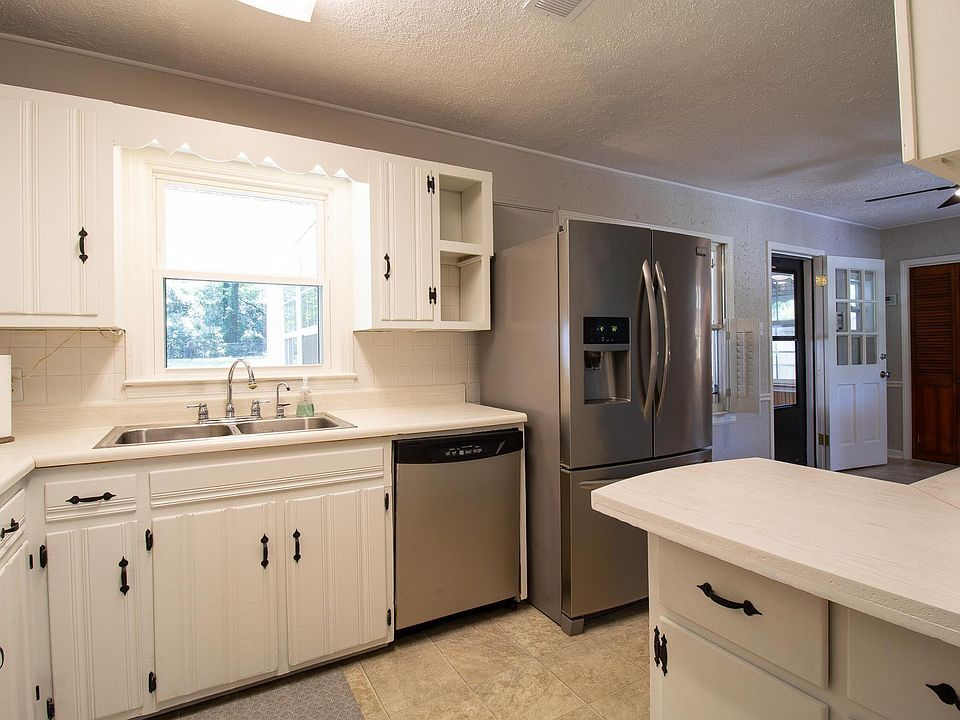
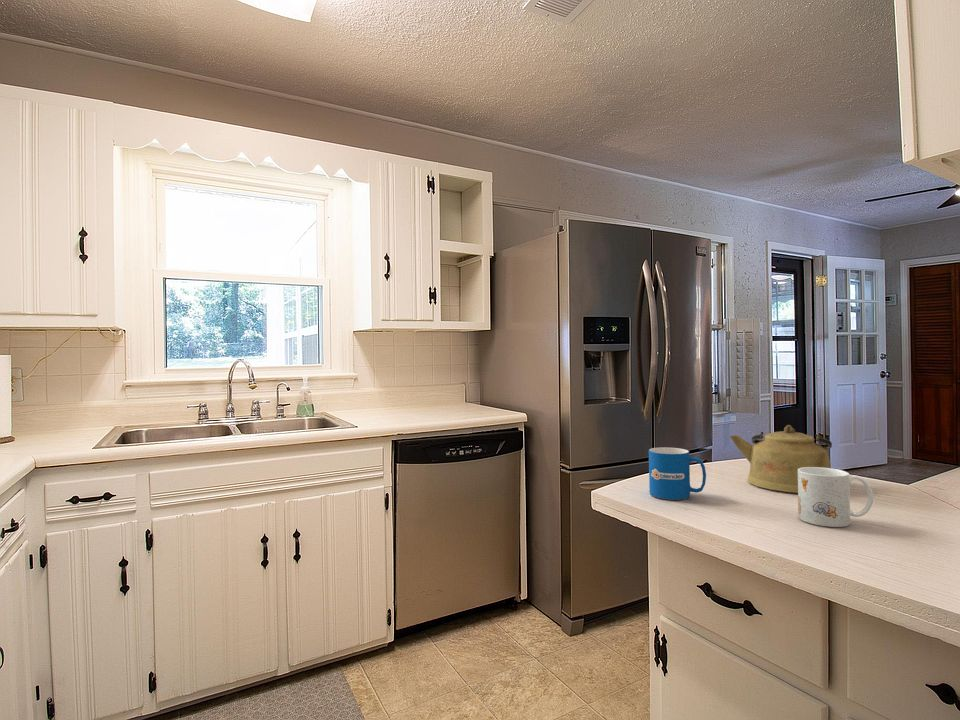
+ kettle (779, 453)
+ mug (835, 496)
+ mug (677, 473)
